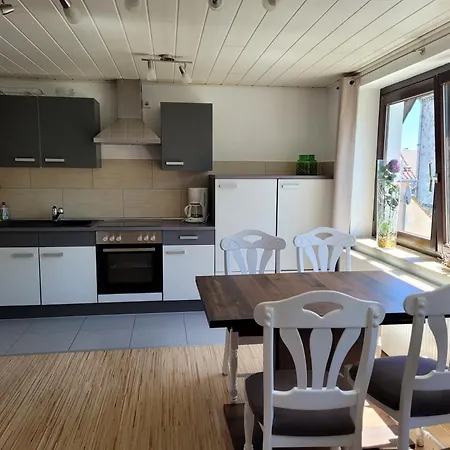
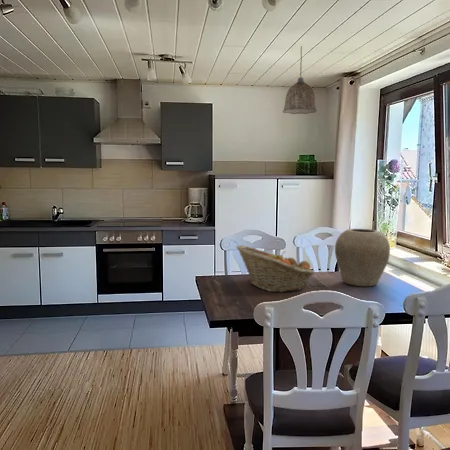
+ fruit basket (273, 265)
+ pendant lamp (300, 79)
+ vase (361, 256)
